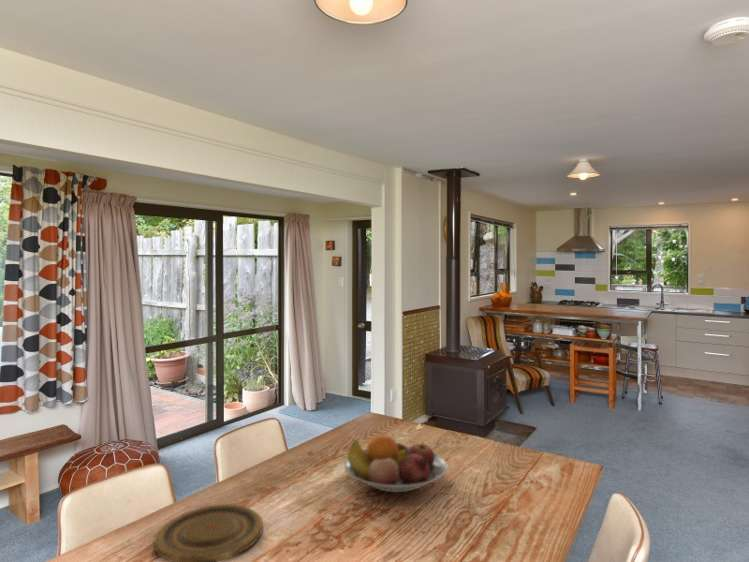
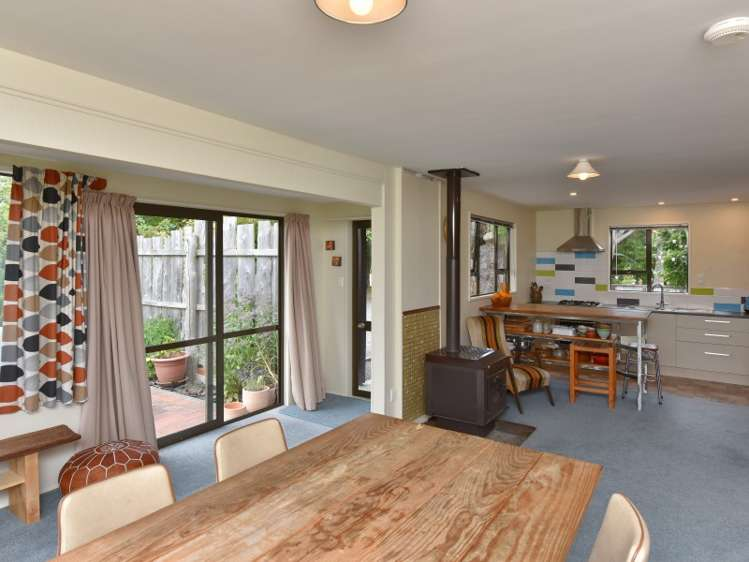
- fruit bowl (395, 459)
- plate (210, 531)
